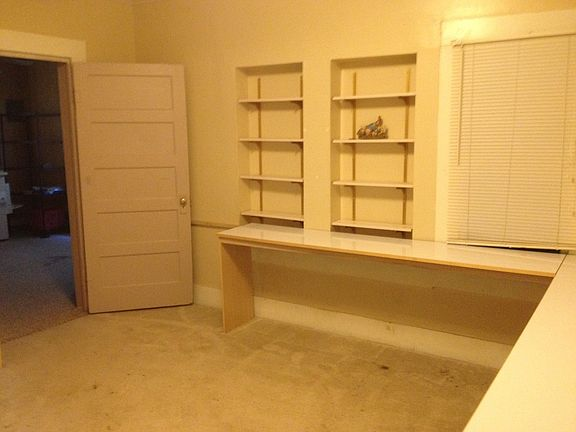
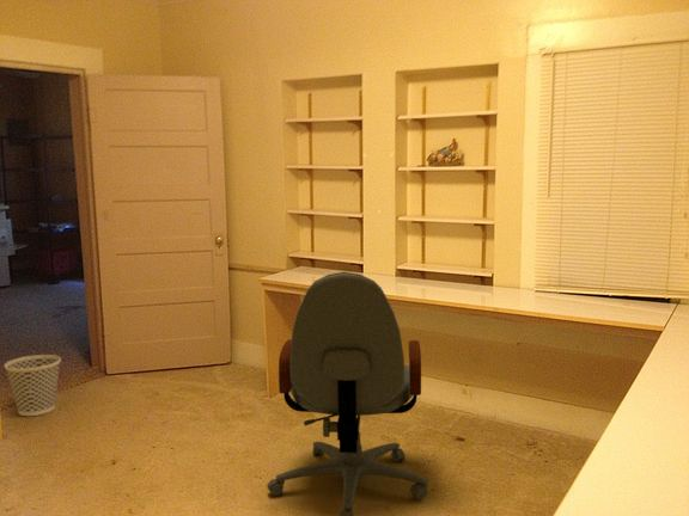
+ wastebasket (35, 386)
+ office chair (350, 374)
